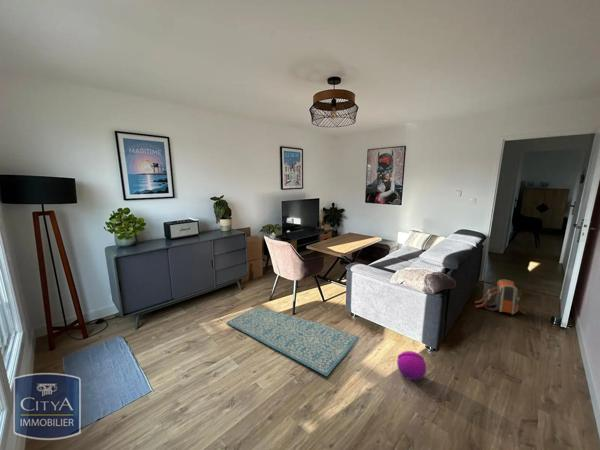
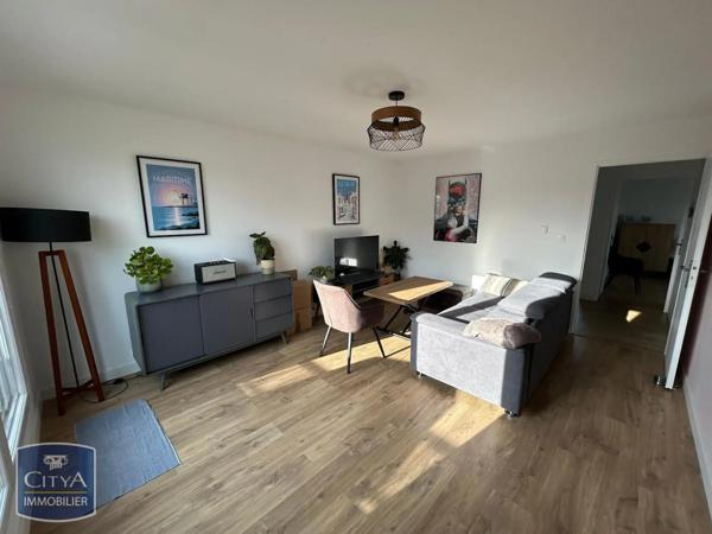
- backpack (501, 295)
- rug (289, 329)
- ball (411, 364)
